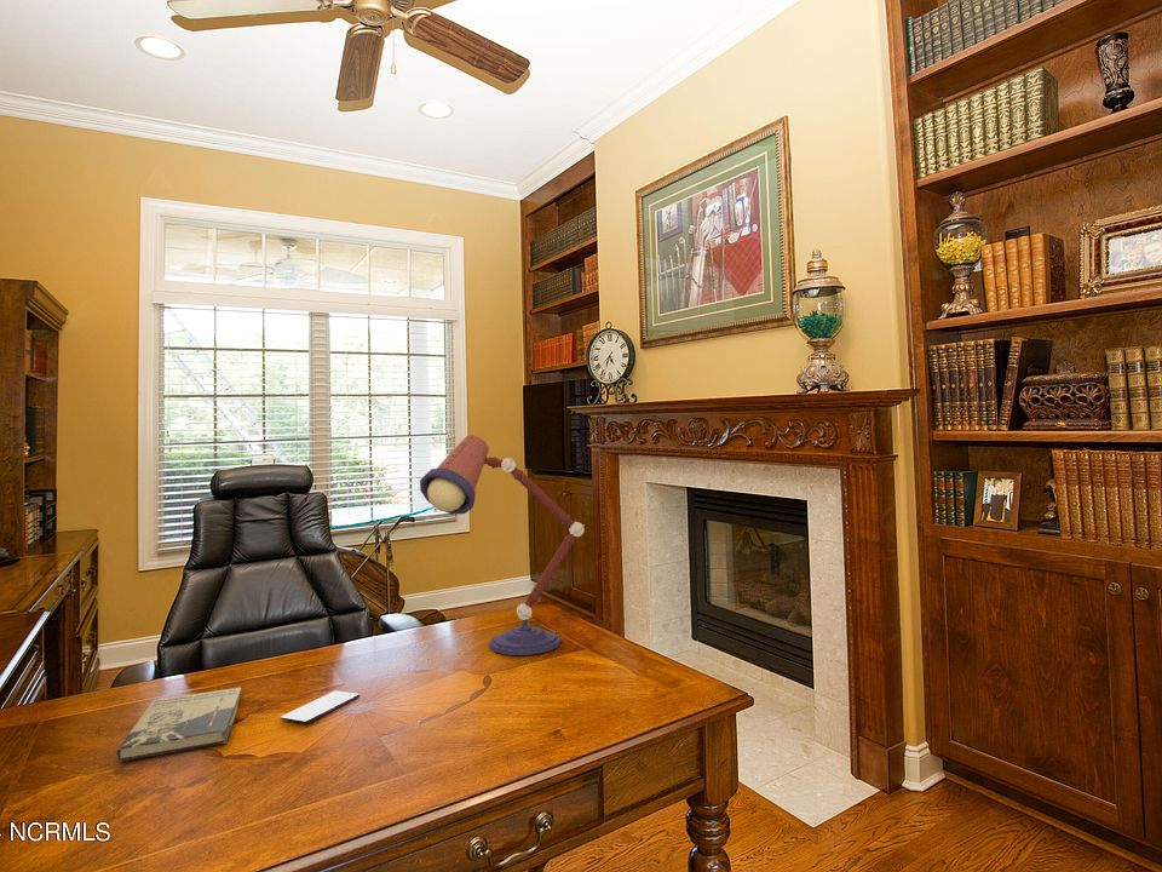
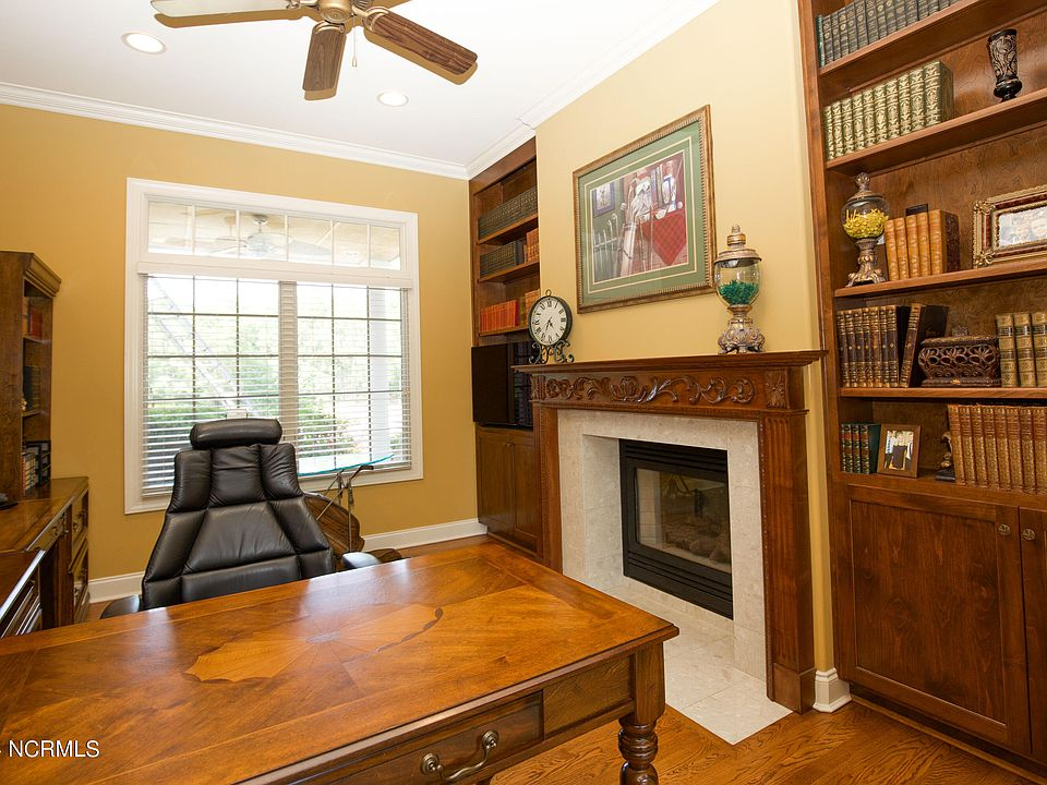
- desk lamp (471, 507)
- book (186, 719)
- smartphone (321, 706)
